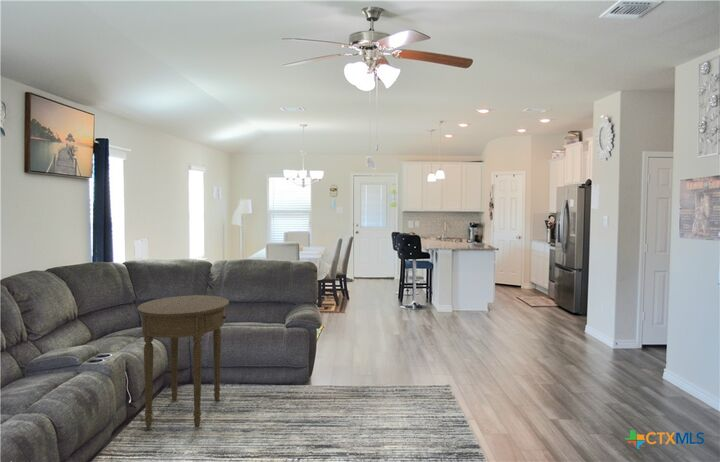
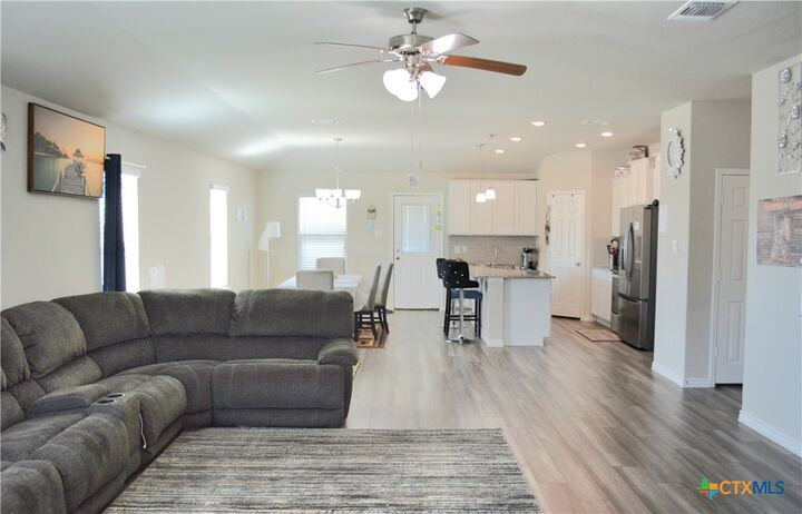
- side table (177, 358)
